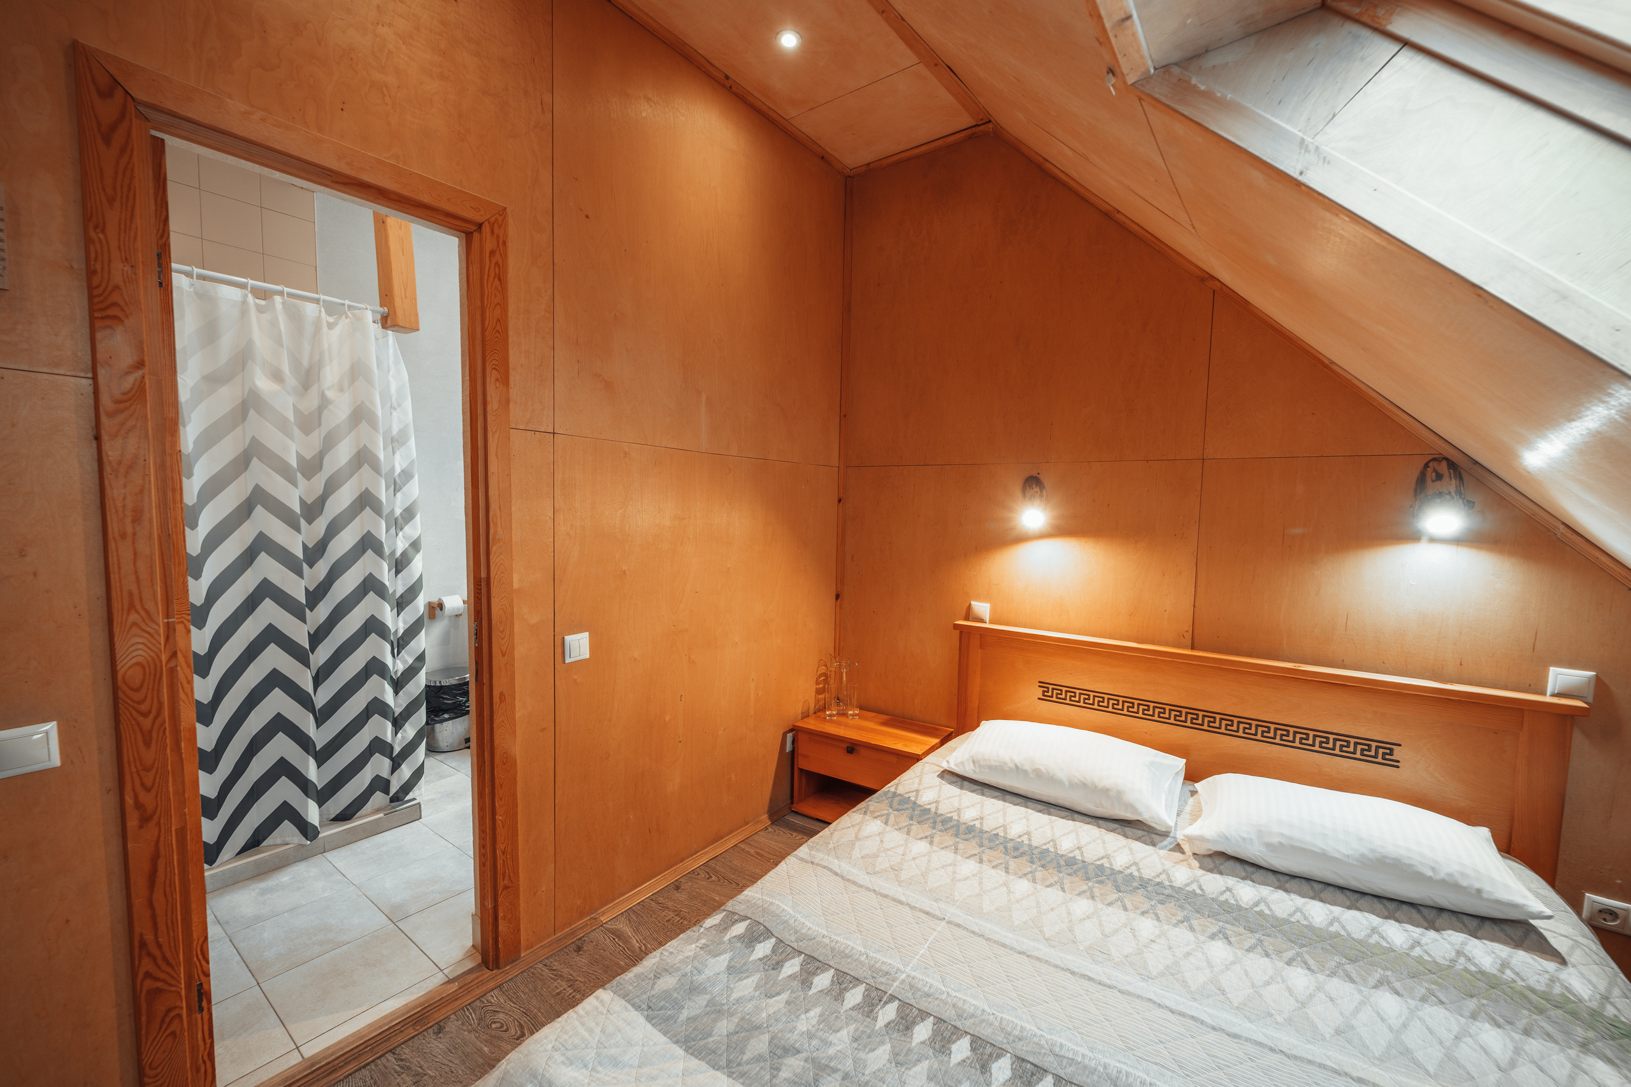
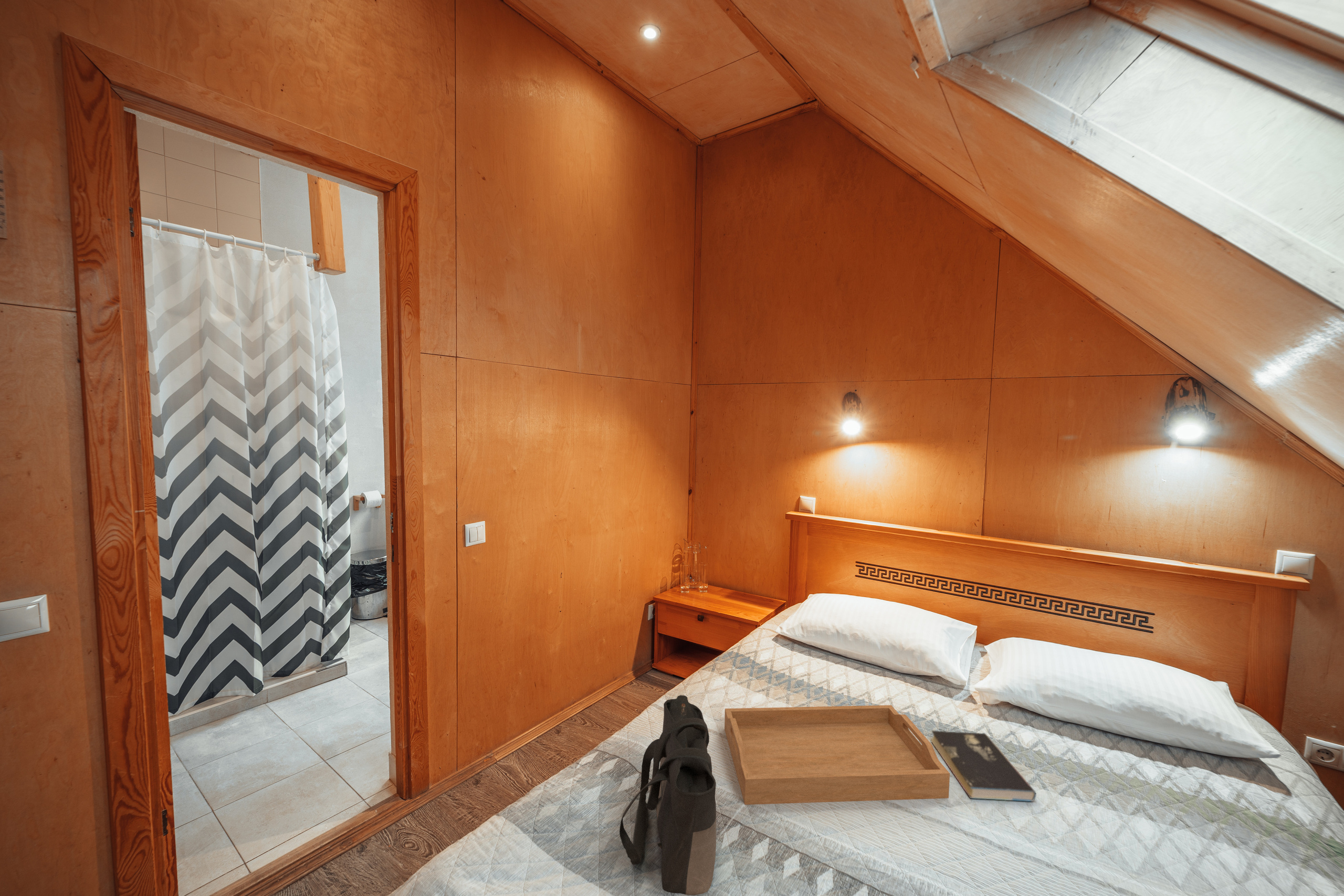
+ book (979, 763)
+ serving tray (826, 746)
+ tote bag (671, 786)
